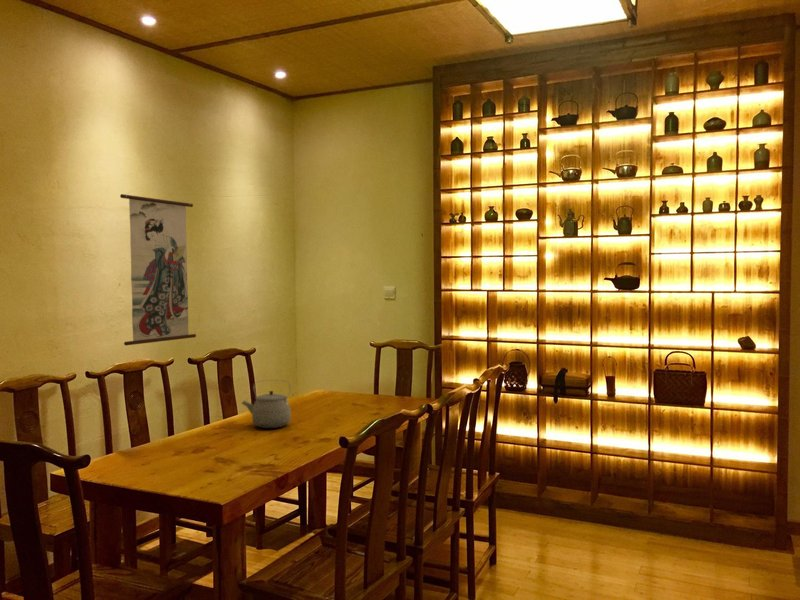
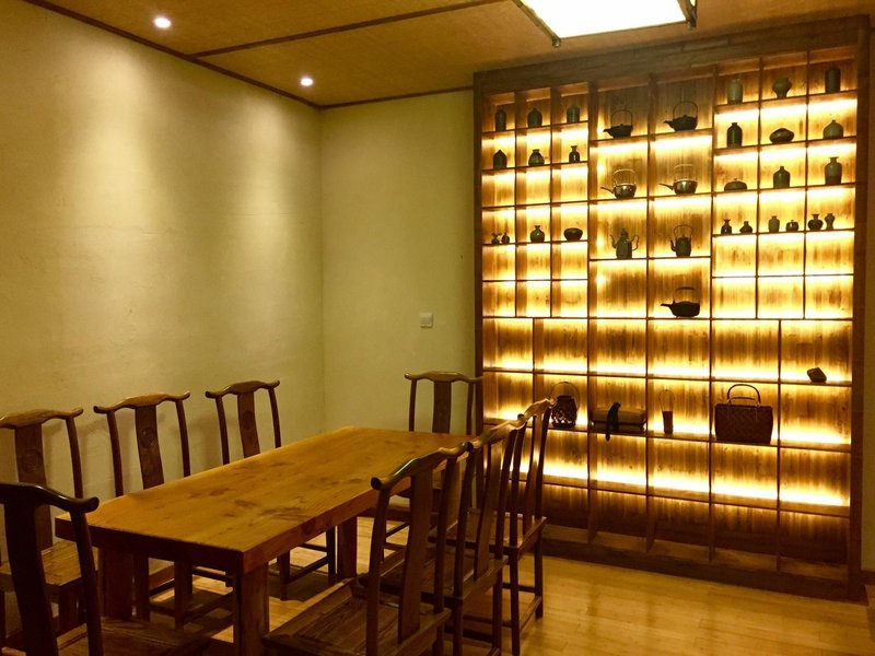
- wall scroll (160, 260)
- tea kettle (266, 402)
